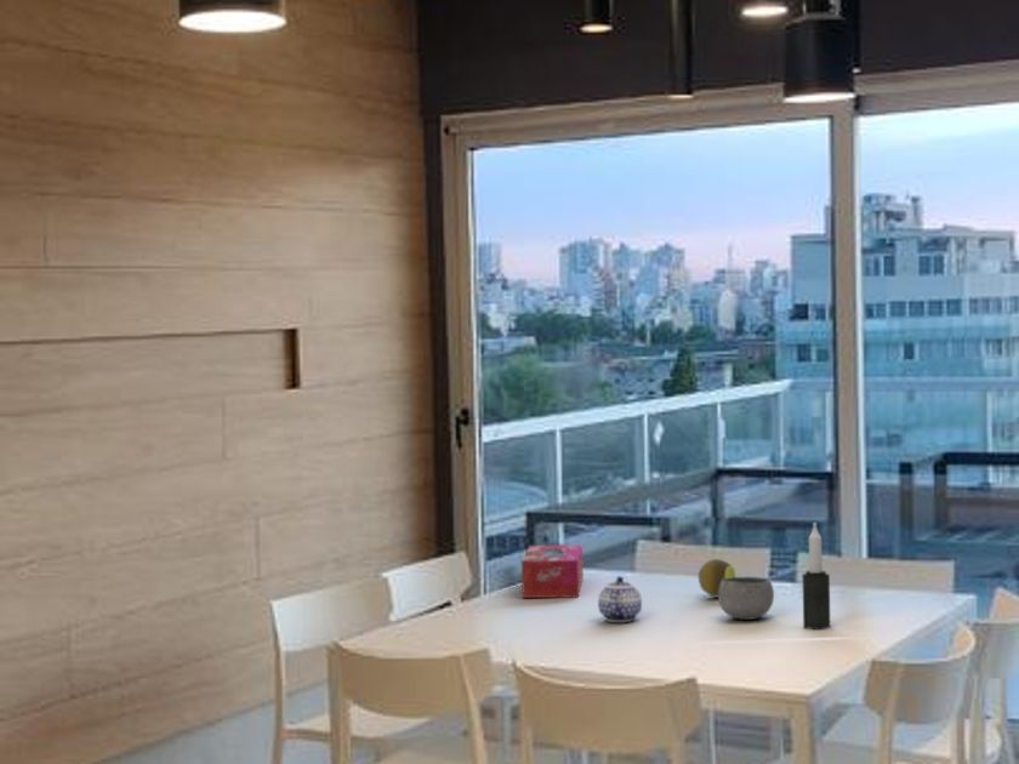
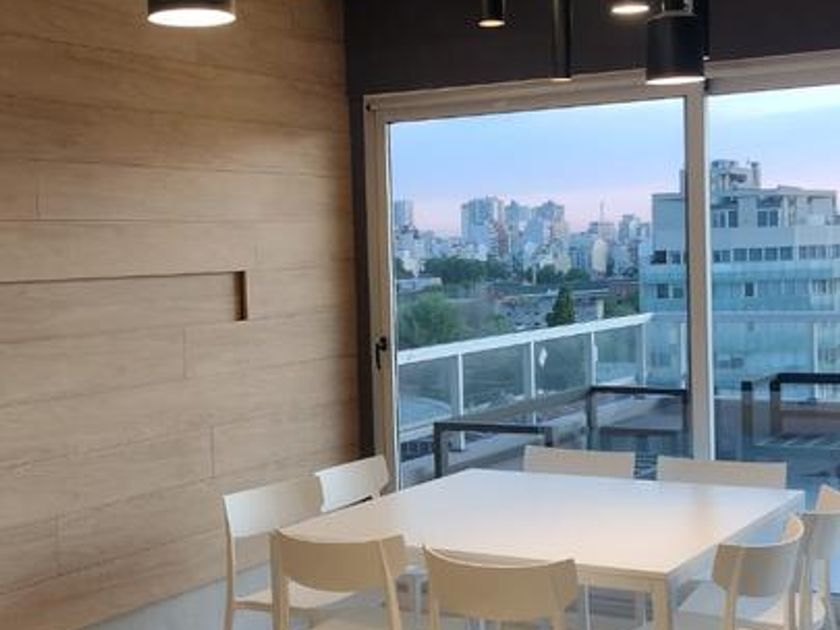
- fruit (717, 577)
- teapot (619, 598)
- candle (815, 575)
- tissue box (553, 570)
- bowl (746, 598)
